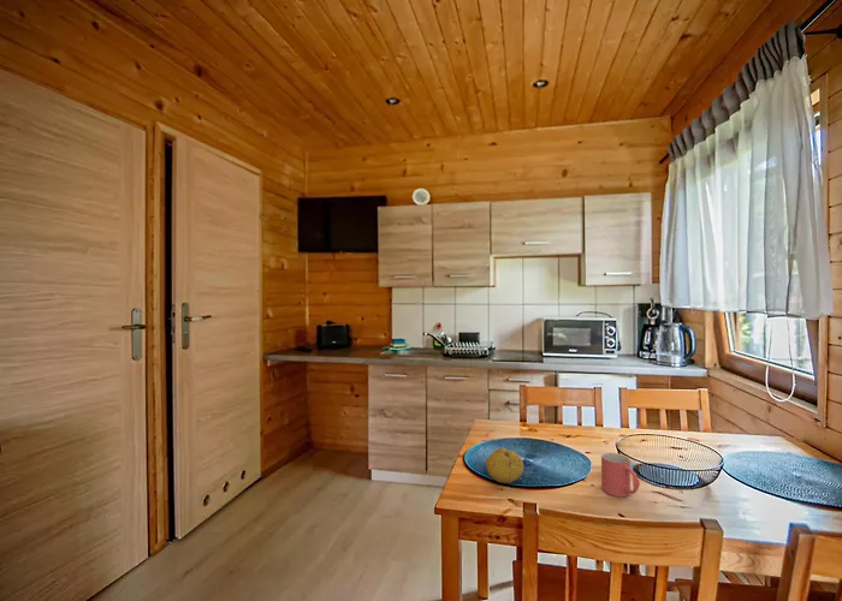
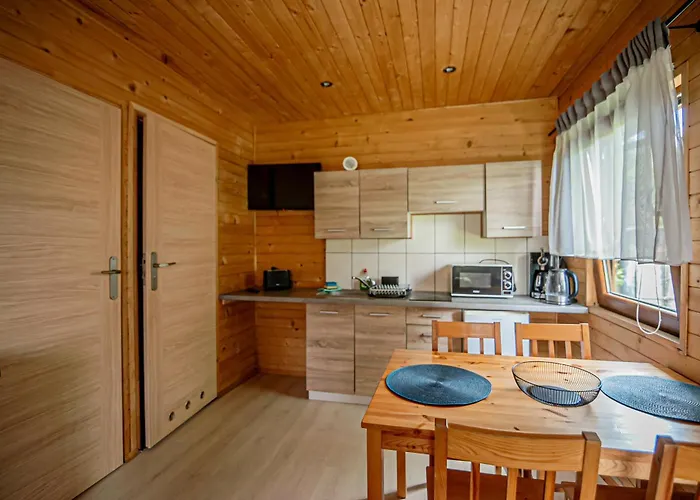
- fruit (504, 465)
- mug (621, 477)
